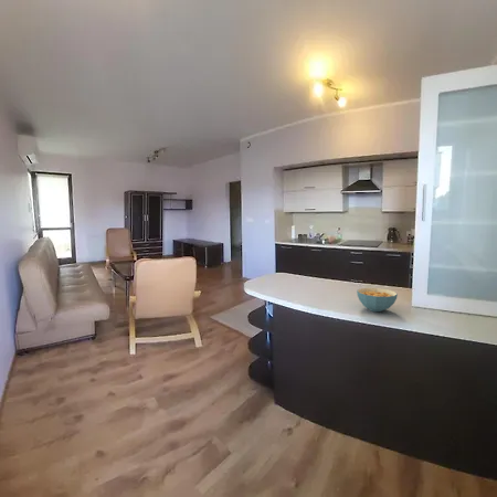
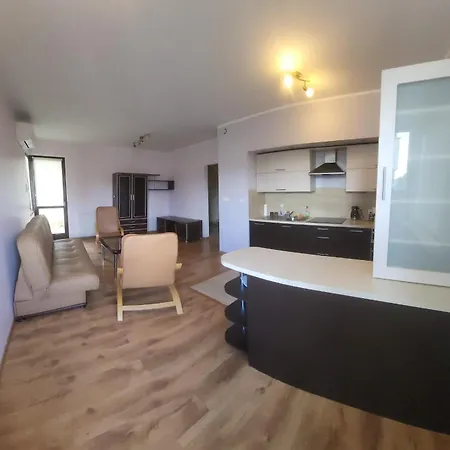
- cereal bowl (376, 300)
